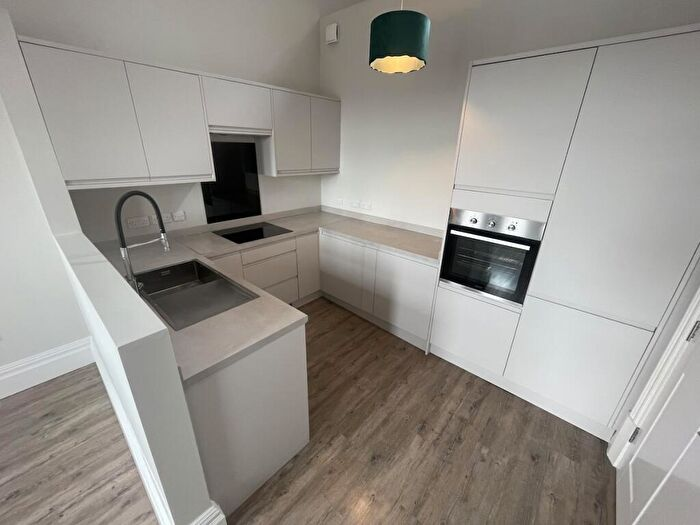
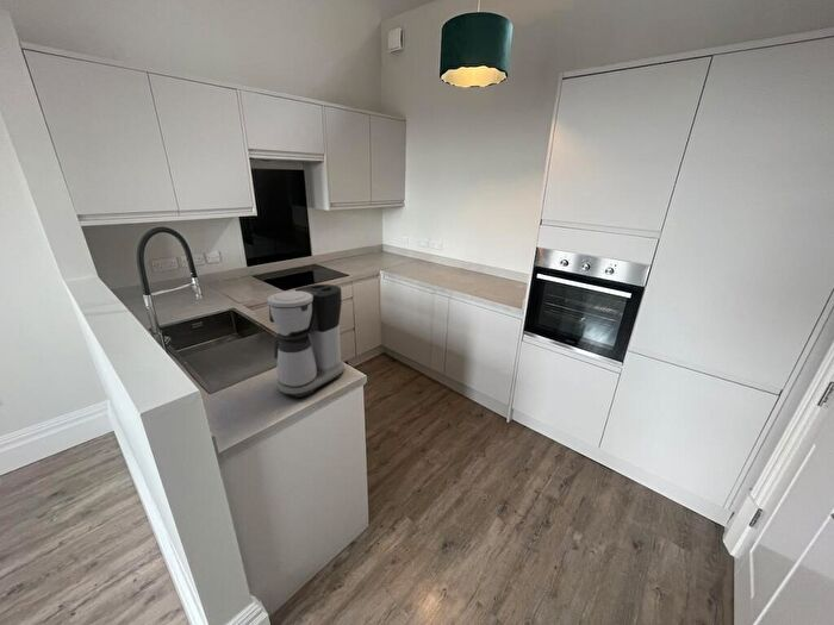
+ coffee maker (305, 336)
